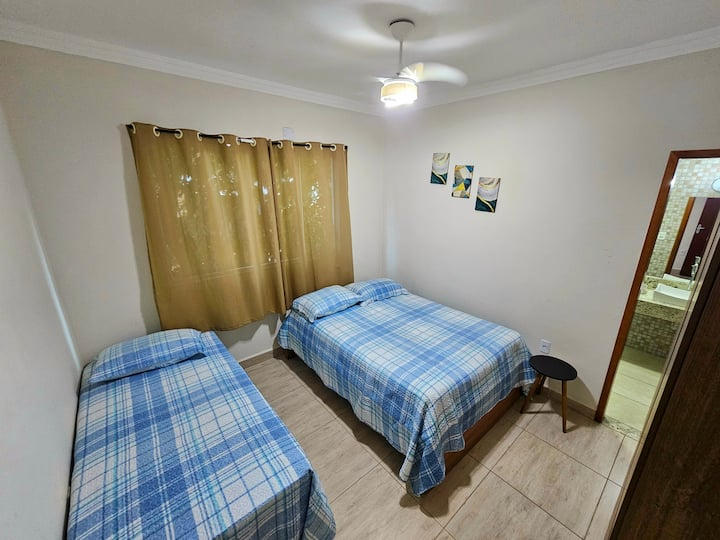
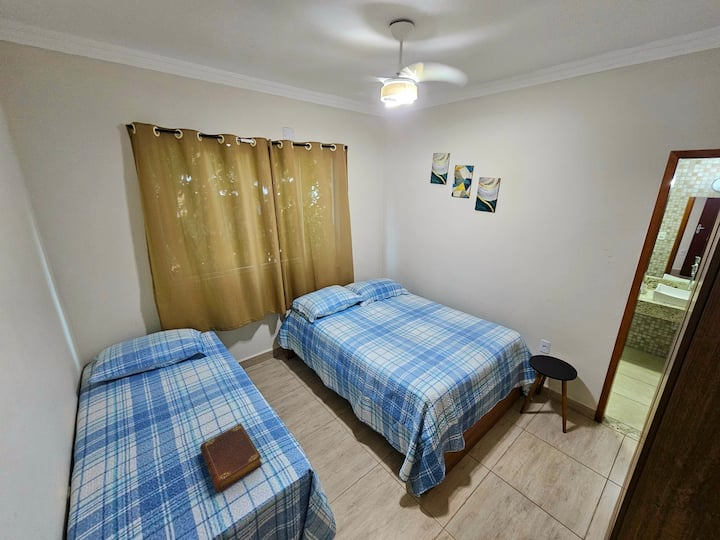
+ book (230, 454)
